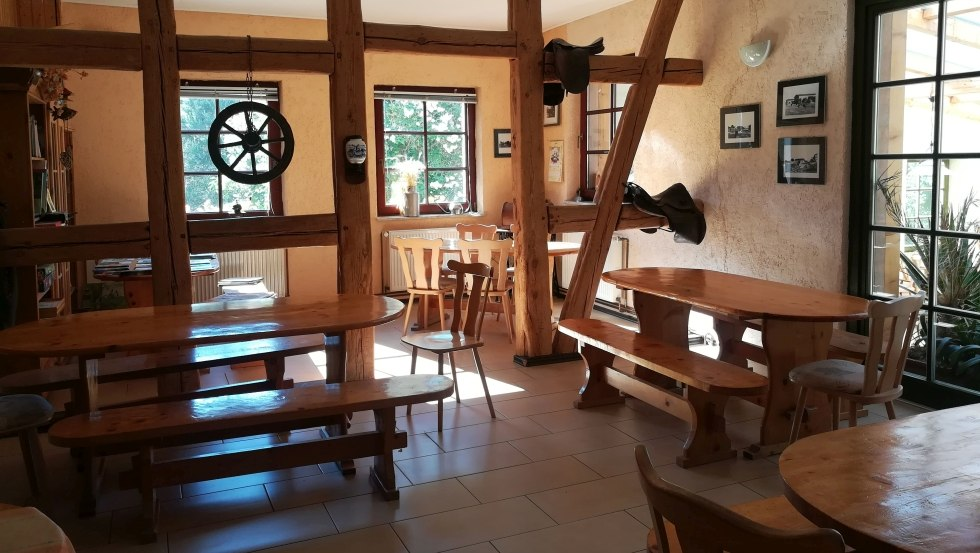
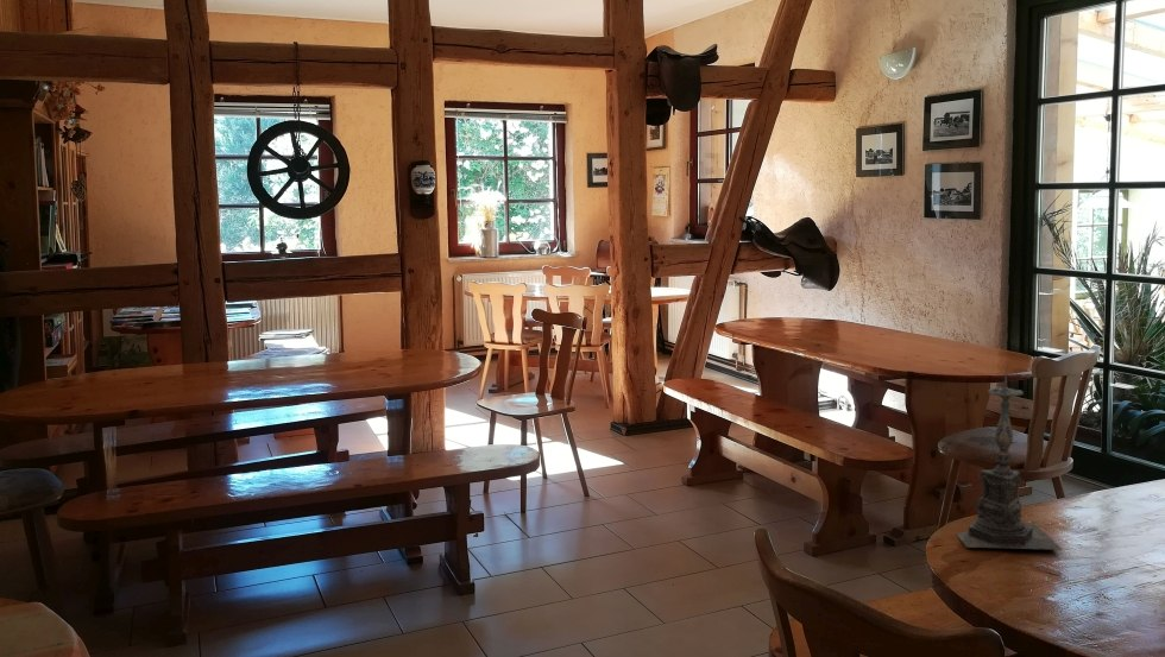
+ candle holder (1003, 450)
